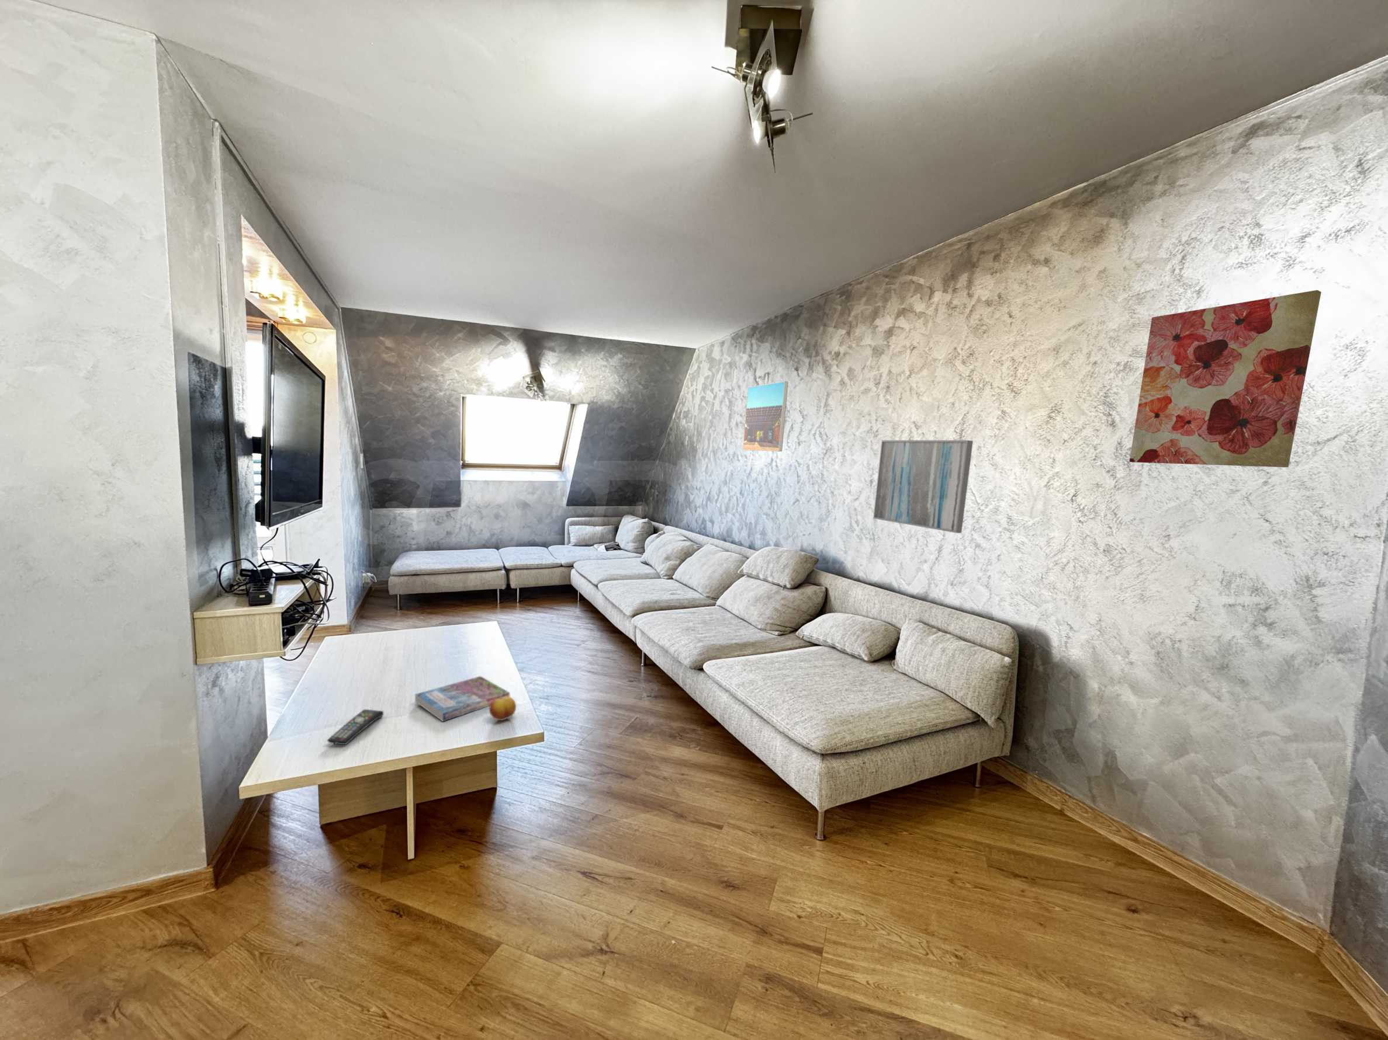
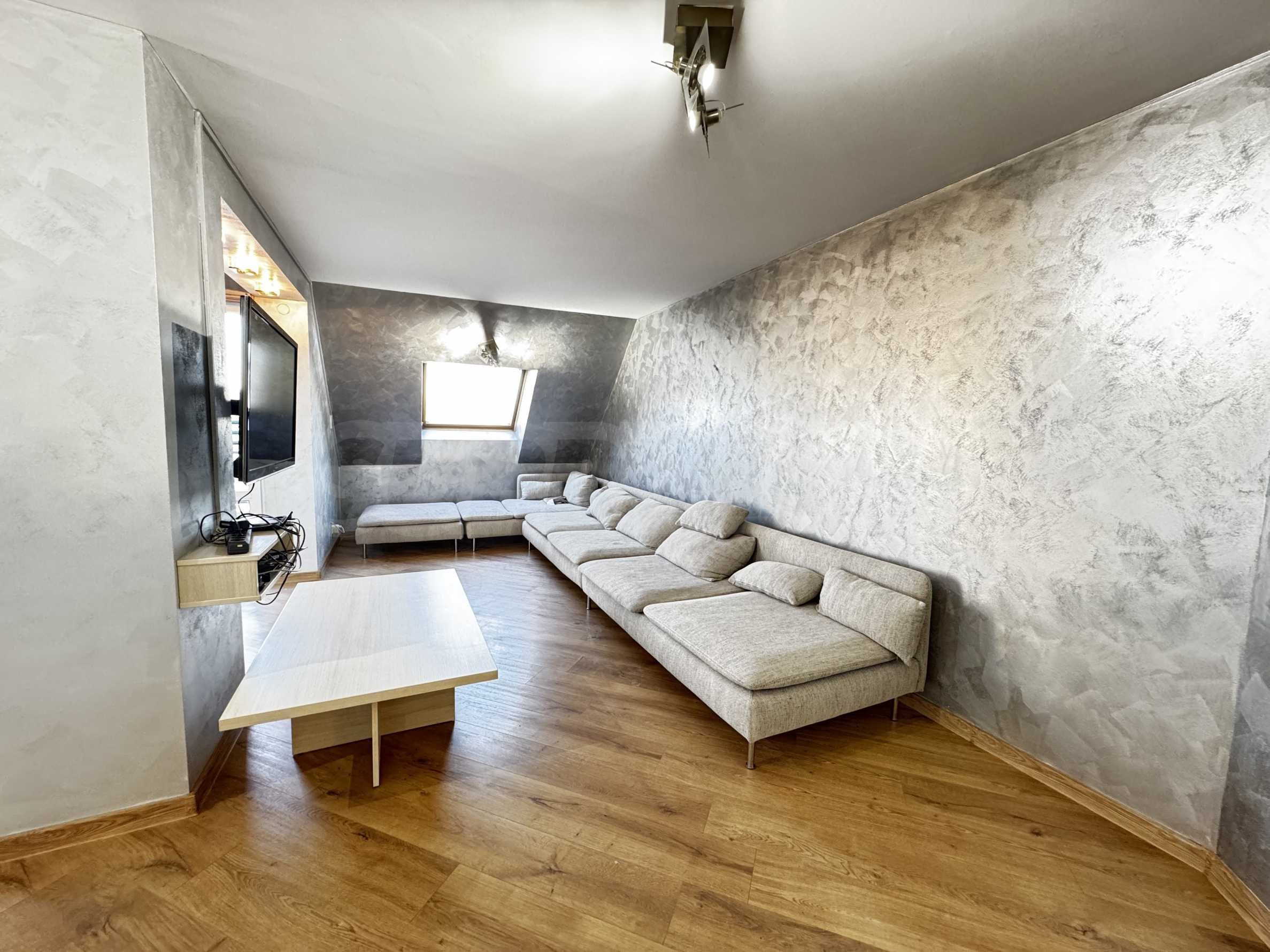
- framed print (764, 417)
- remote control (357, 725)
- fruit (503, 708)
- wall art (1214, 386)
- wall art (918, 483)
- book (463, 697)
